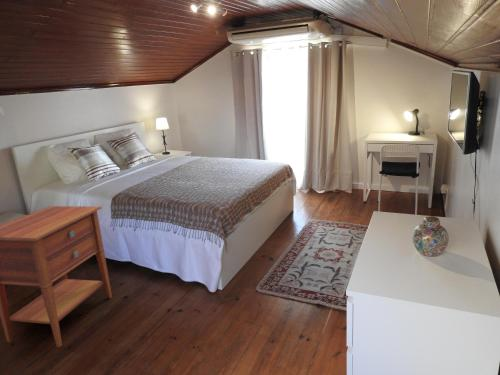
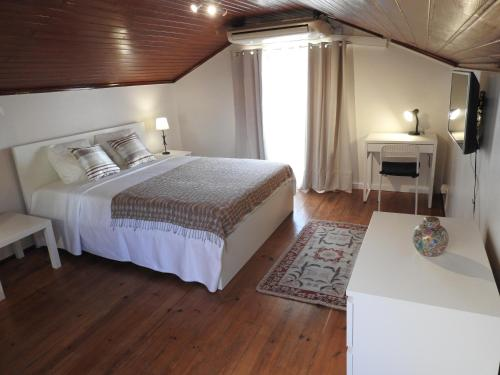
- nightstand (54, 270)
